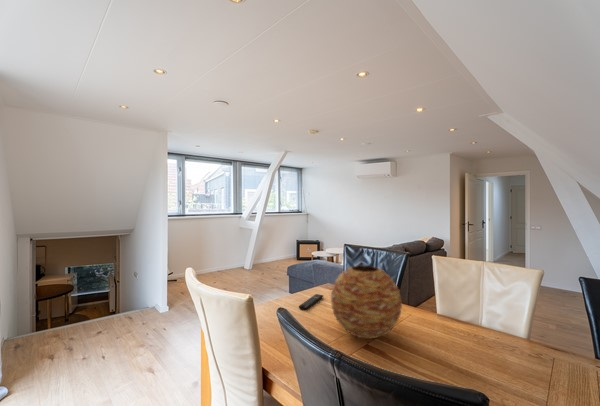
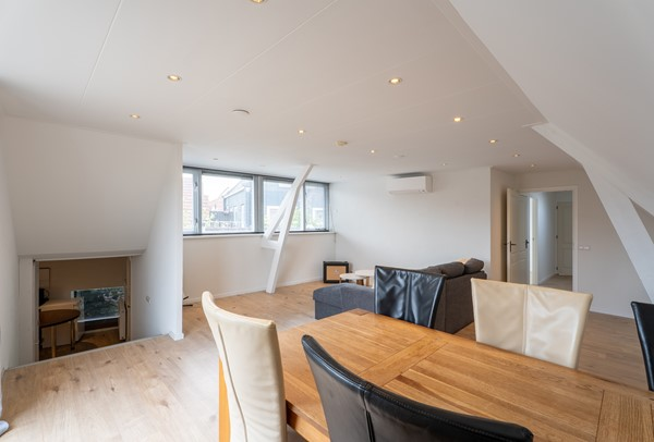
- vase (365, 300)
- remote control (311, 301)
